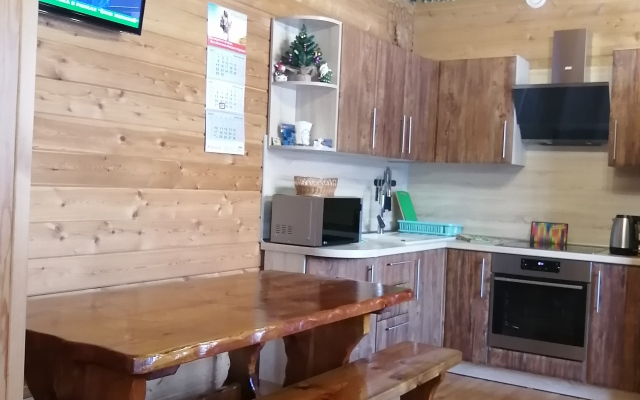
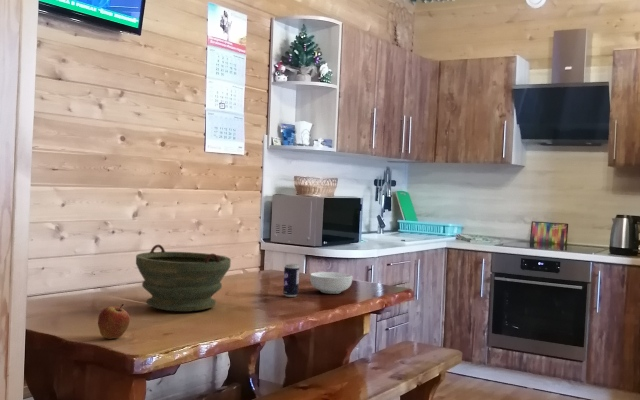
+ cereal bowl (330, 283)
+ beverage can (291, 280)
+ apple (114, 320)
+ bowl (182, 277)
